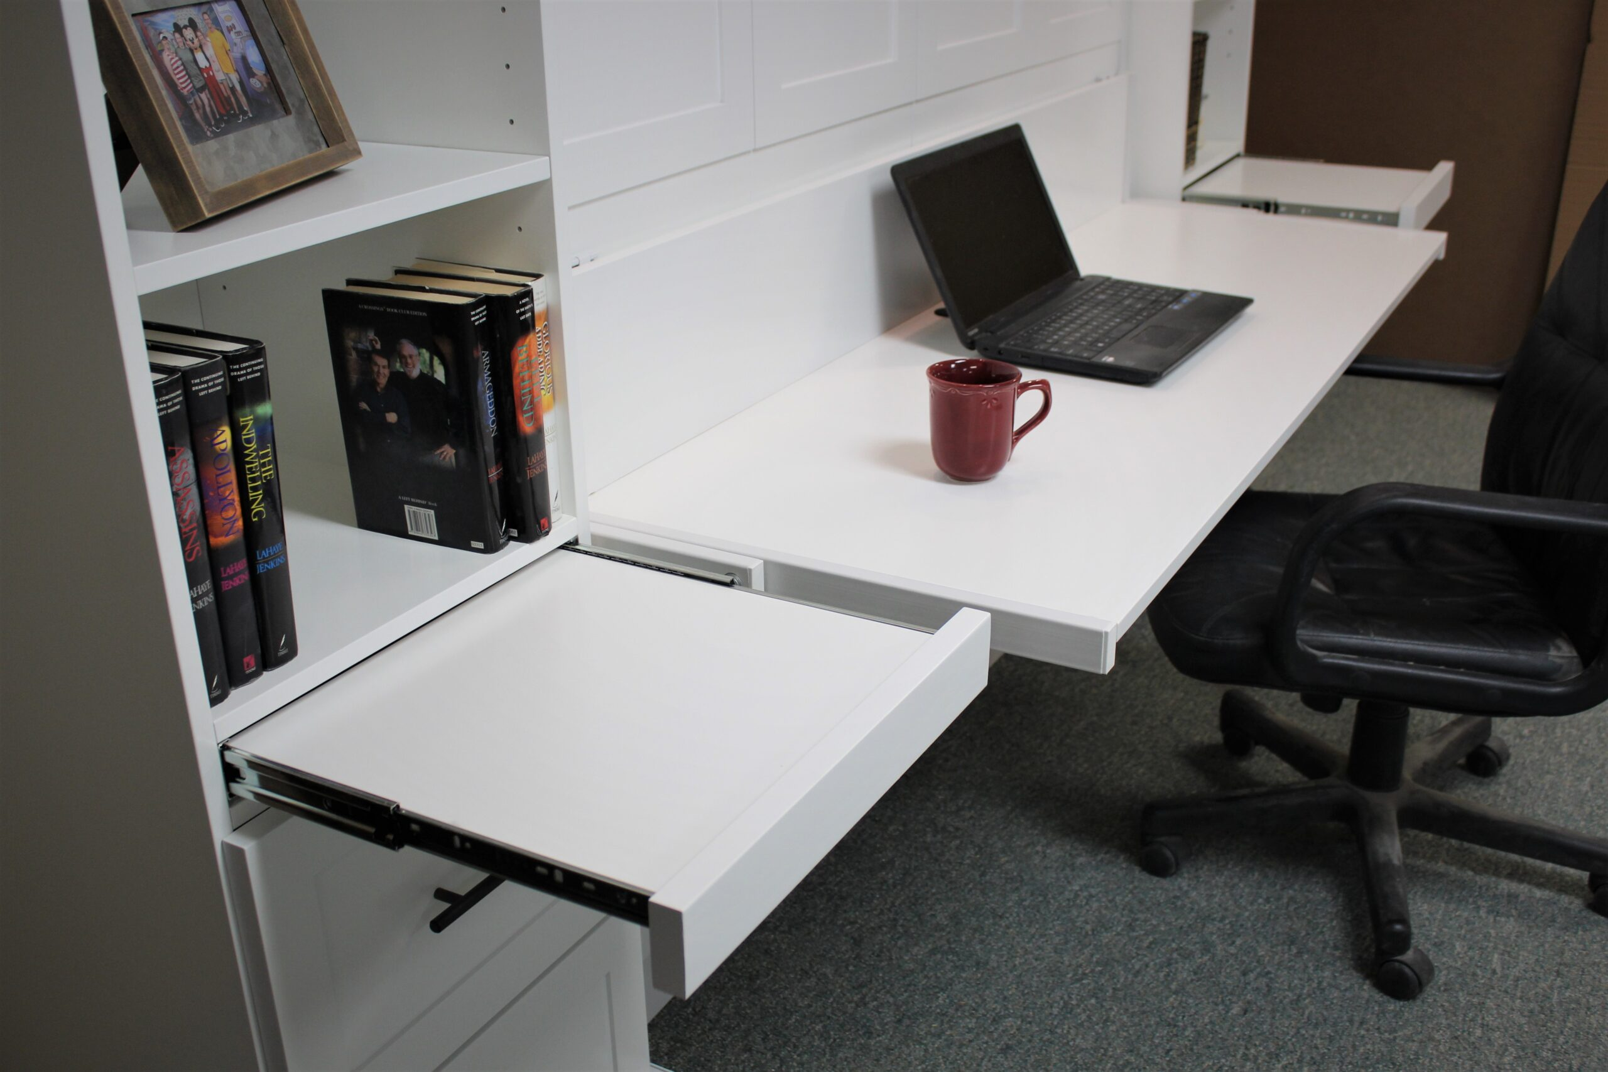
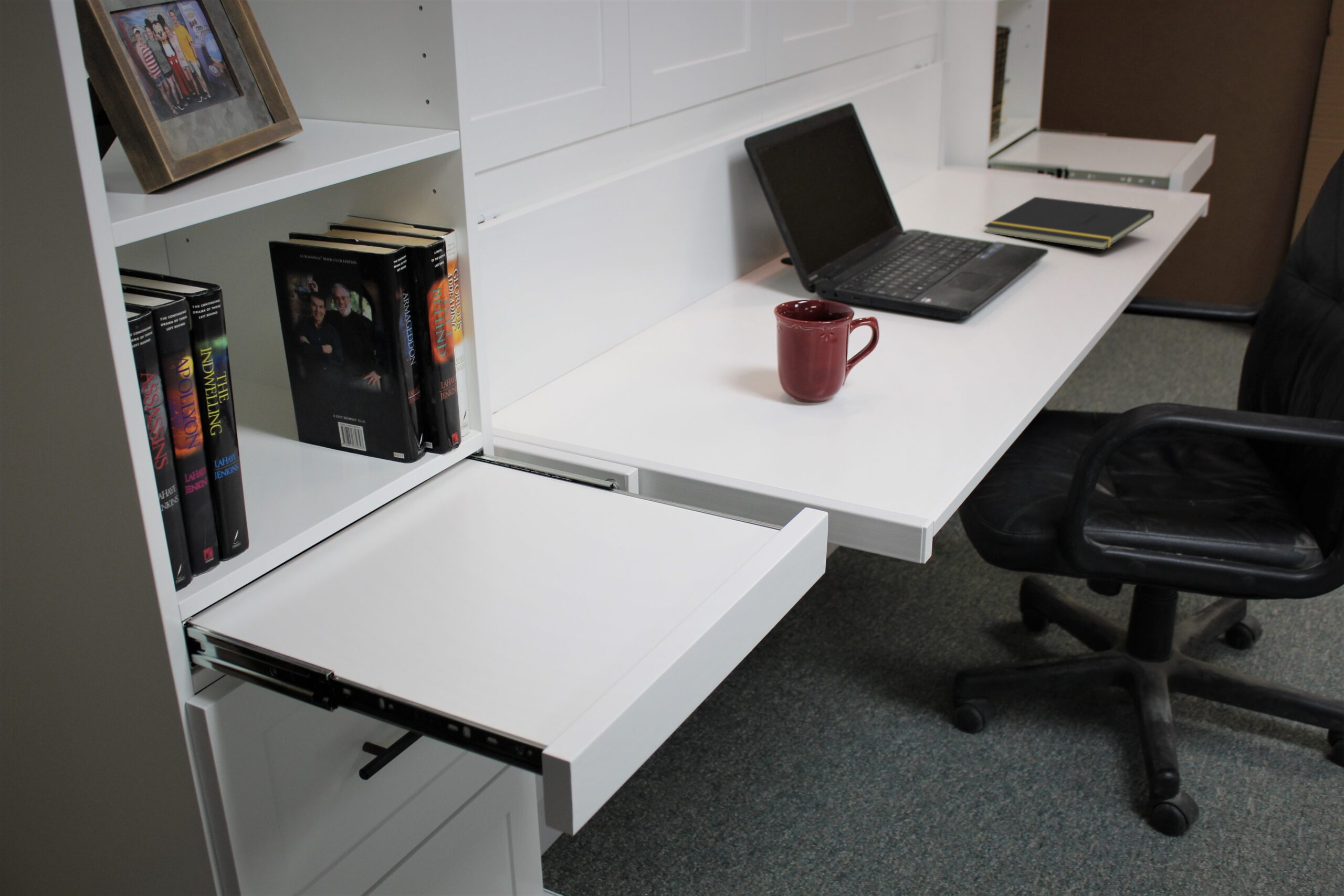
+ notepad (1067, 222)
